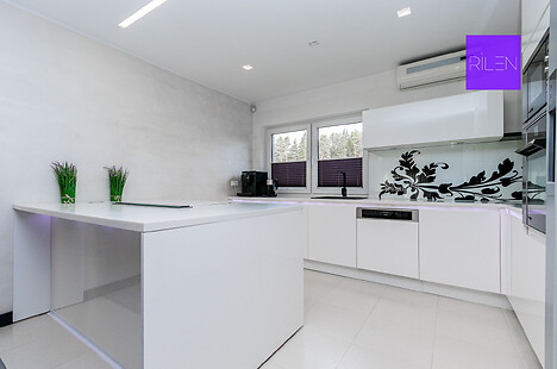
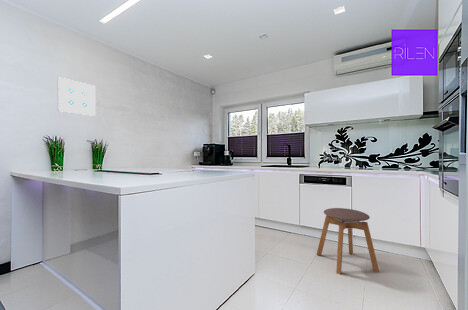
+ wall art (77, 97)
+ stool (348, 236)
